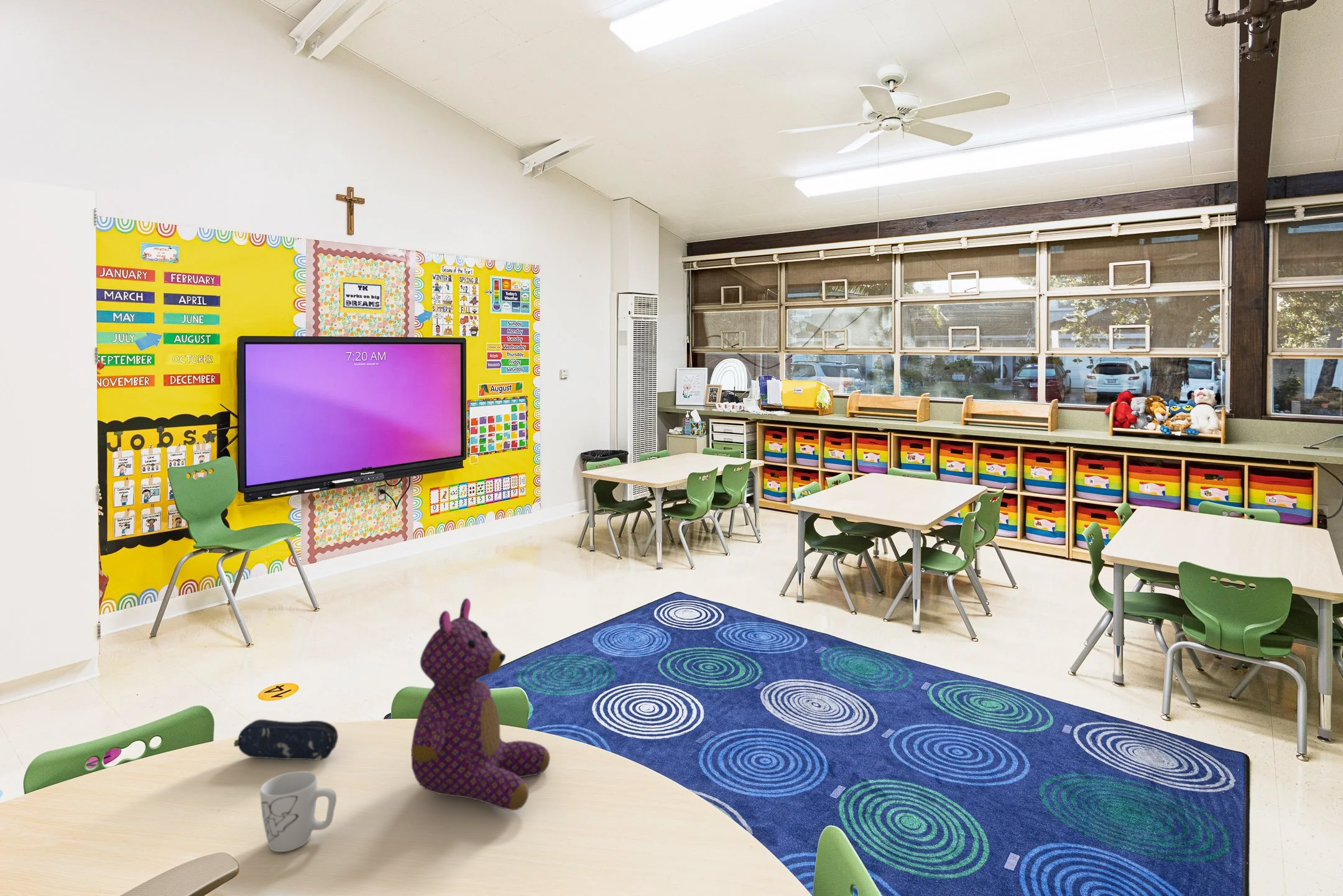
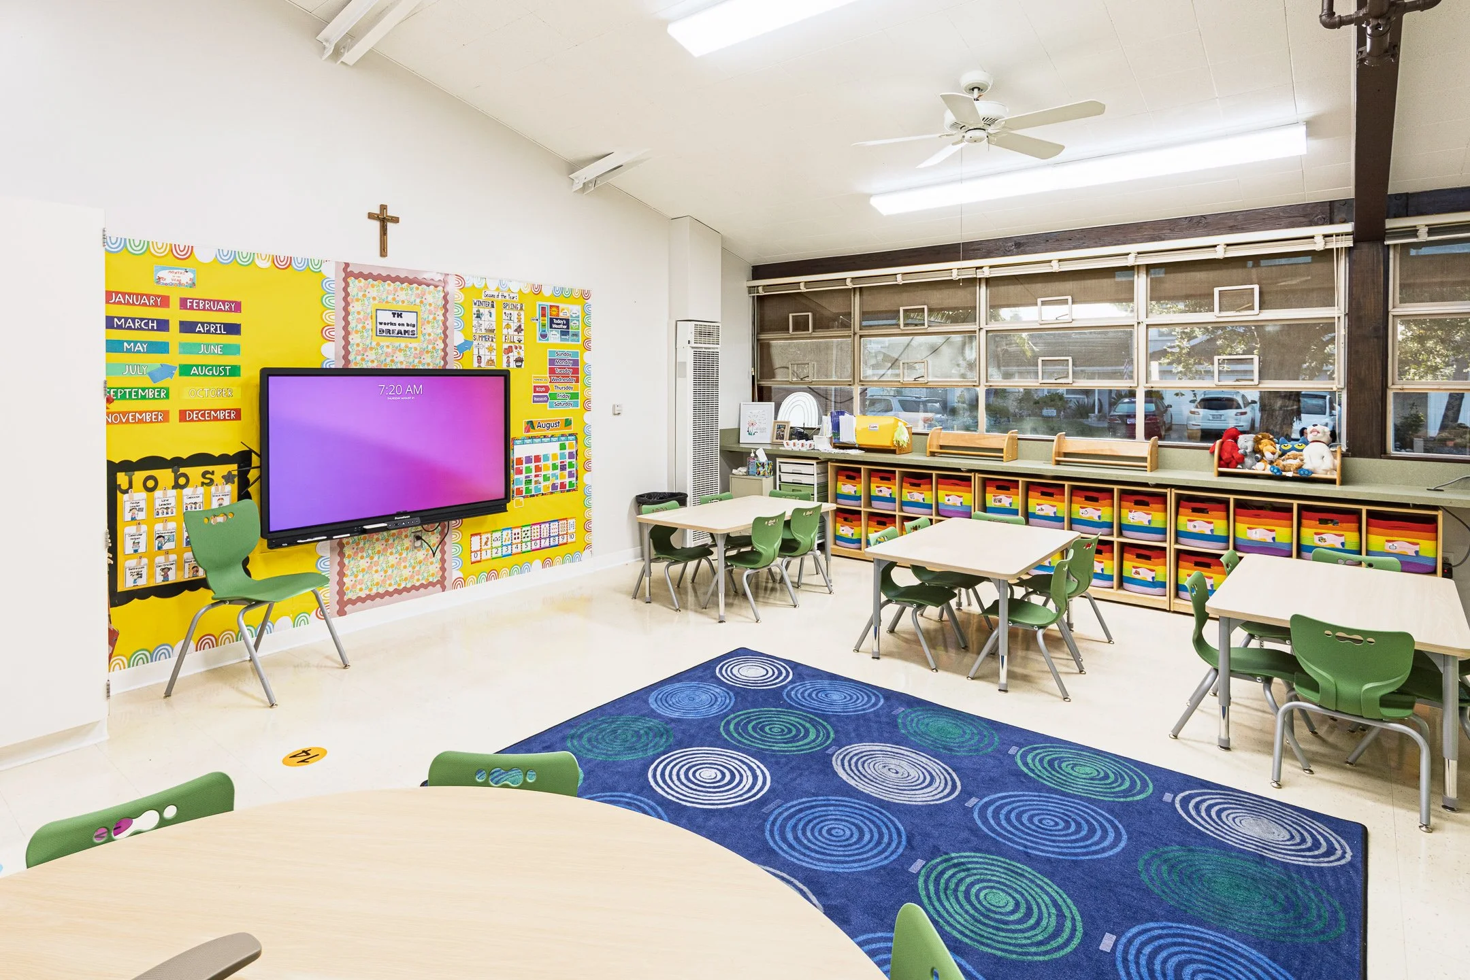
- pencil case (288, 740)
- teddy bear (480, 696)
- mug (299, 811)
